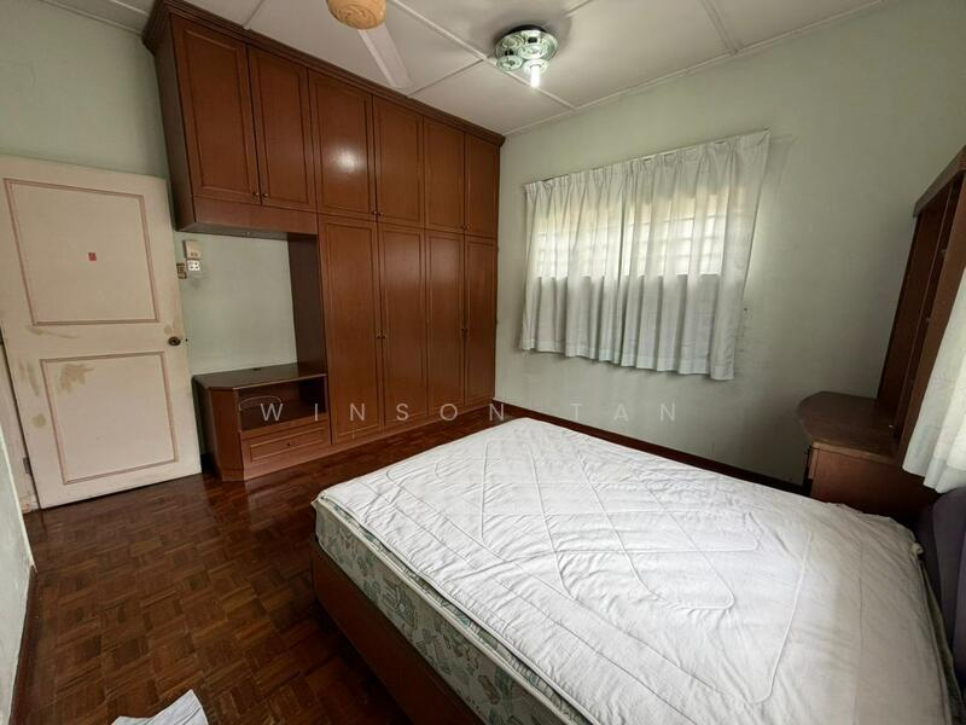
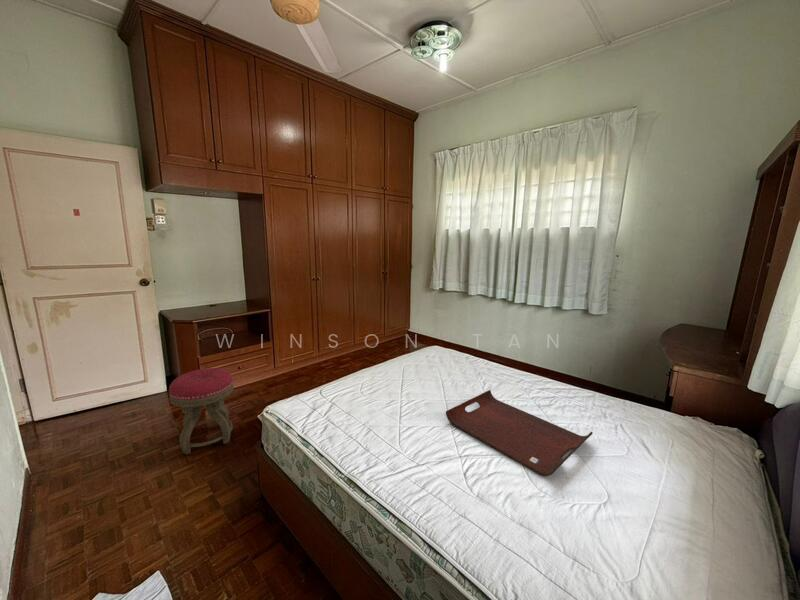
+ serving tray (514, 425)
+ stool (202, 407)
